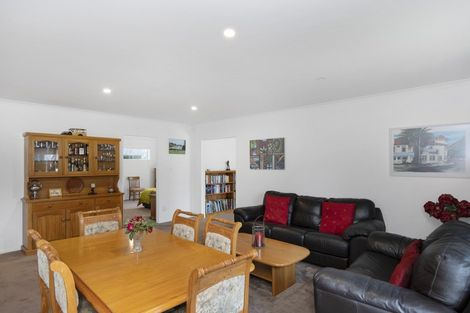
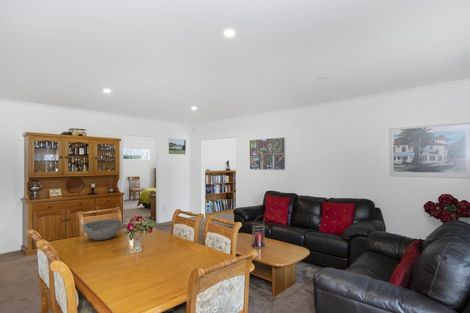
+ bowl (103, 230)
